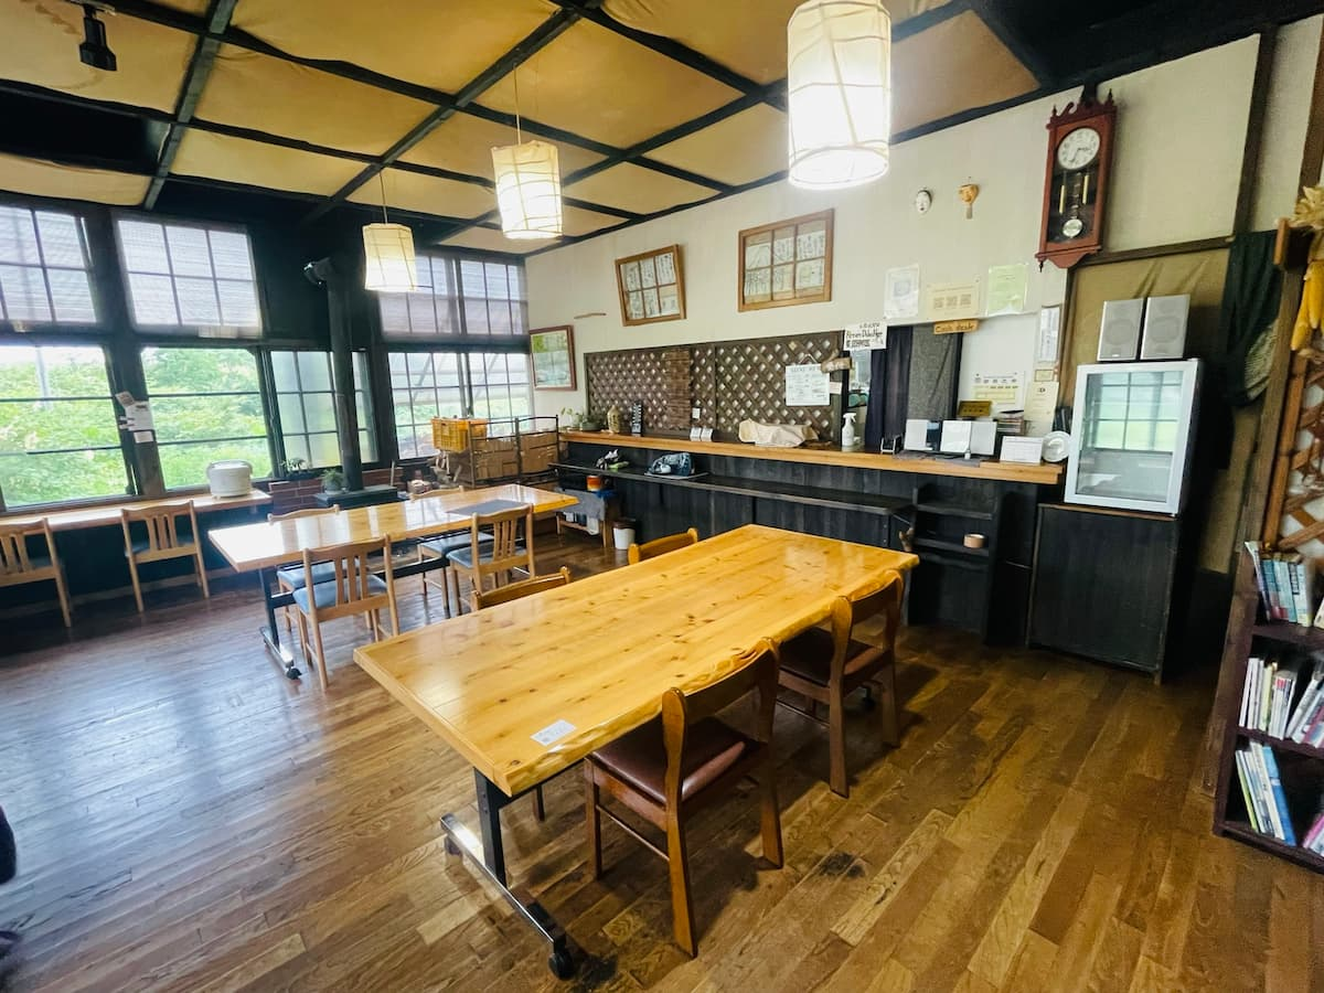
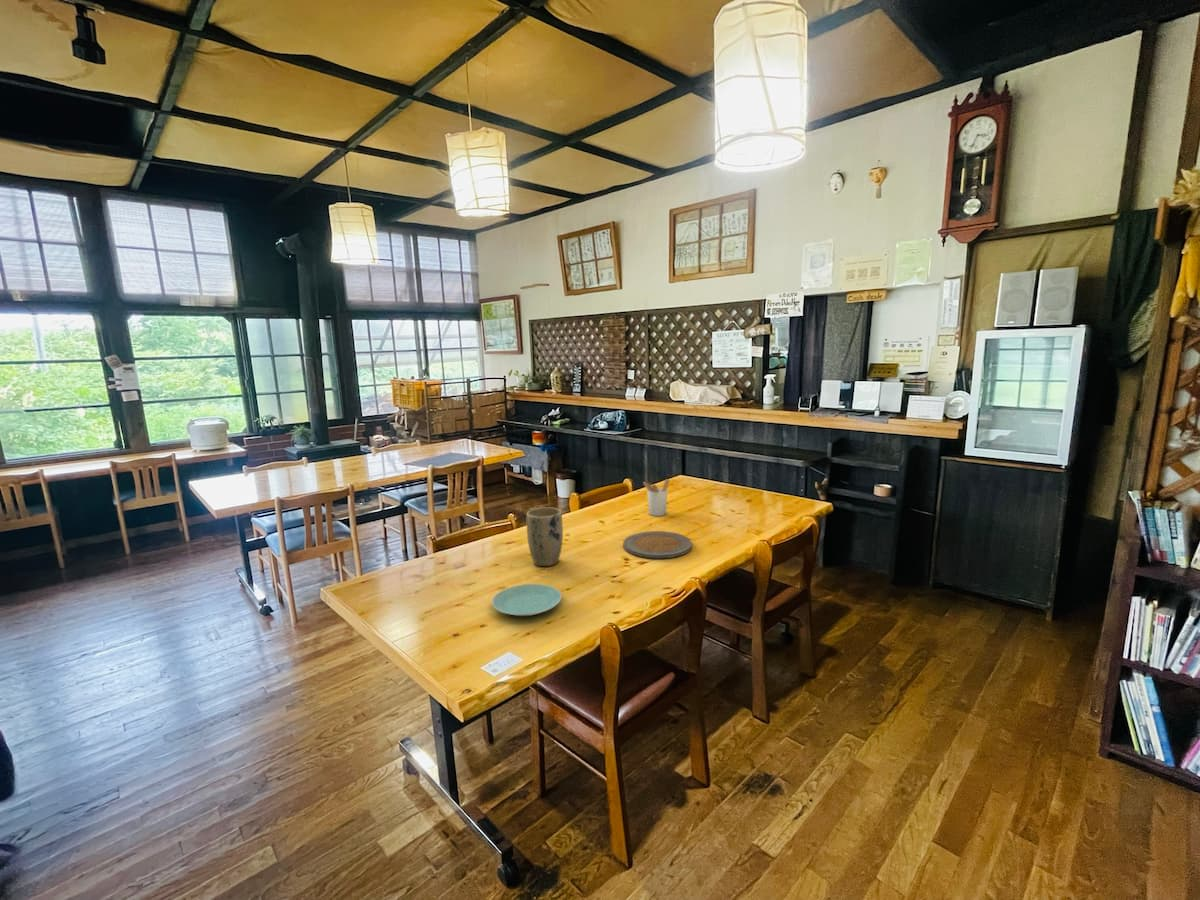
+ utensil holder (655, 497)
+ plant pot (545, 537)
+ plate (527, 601)
+ plate (657, 543)
